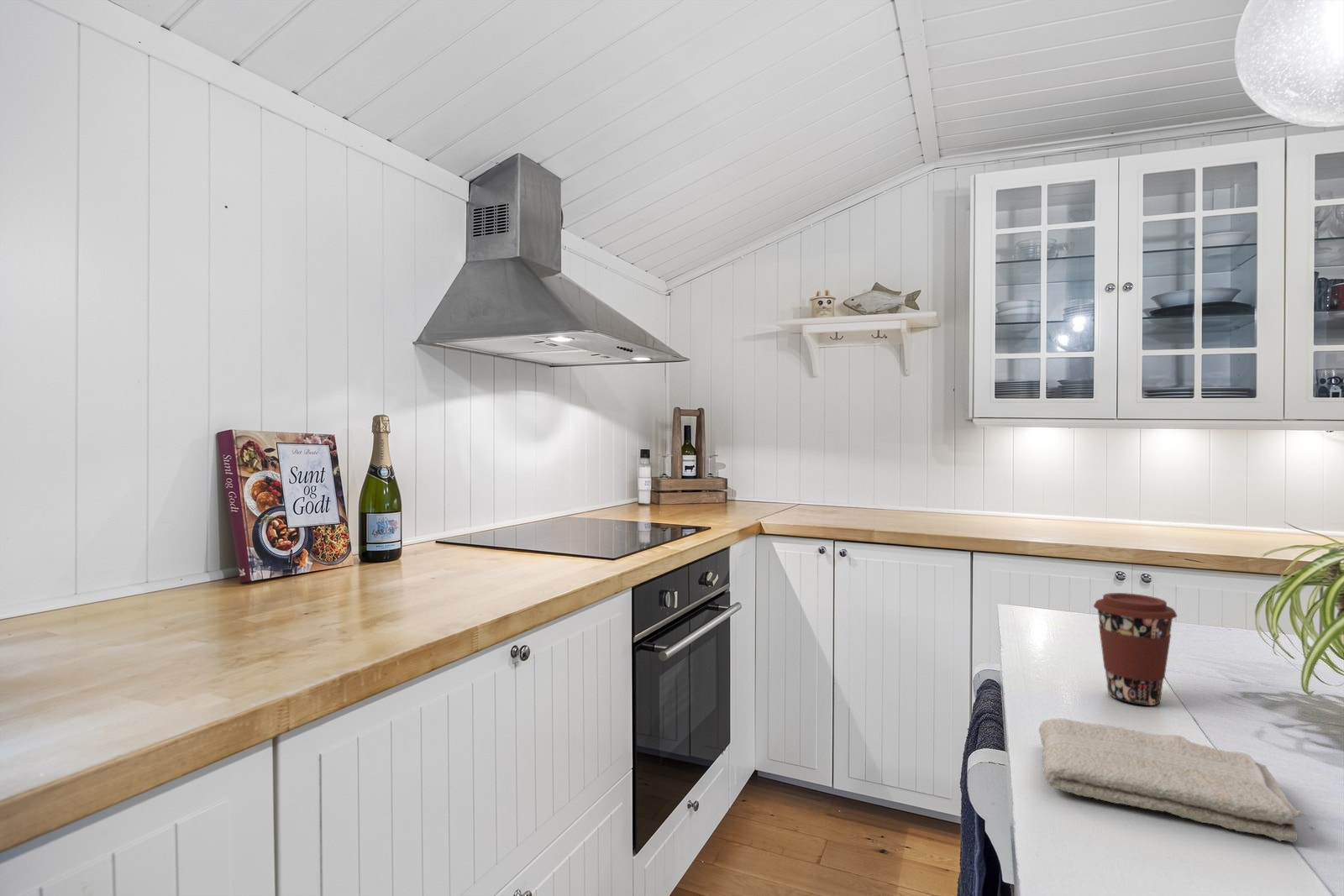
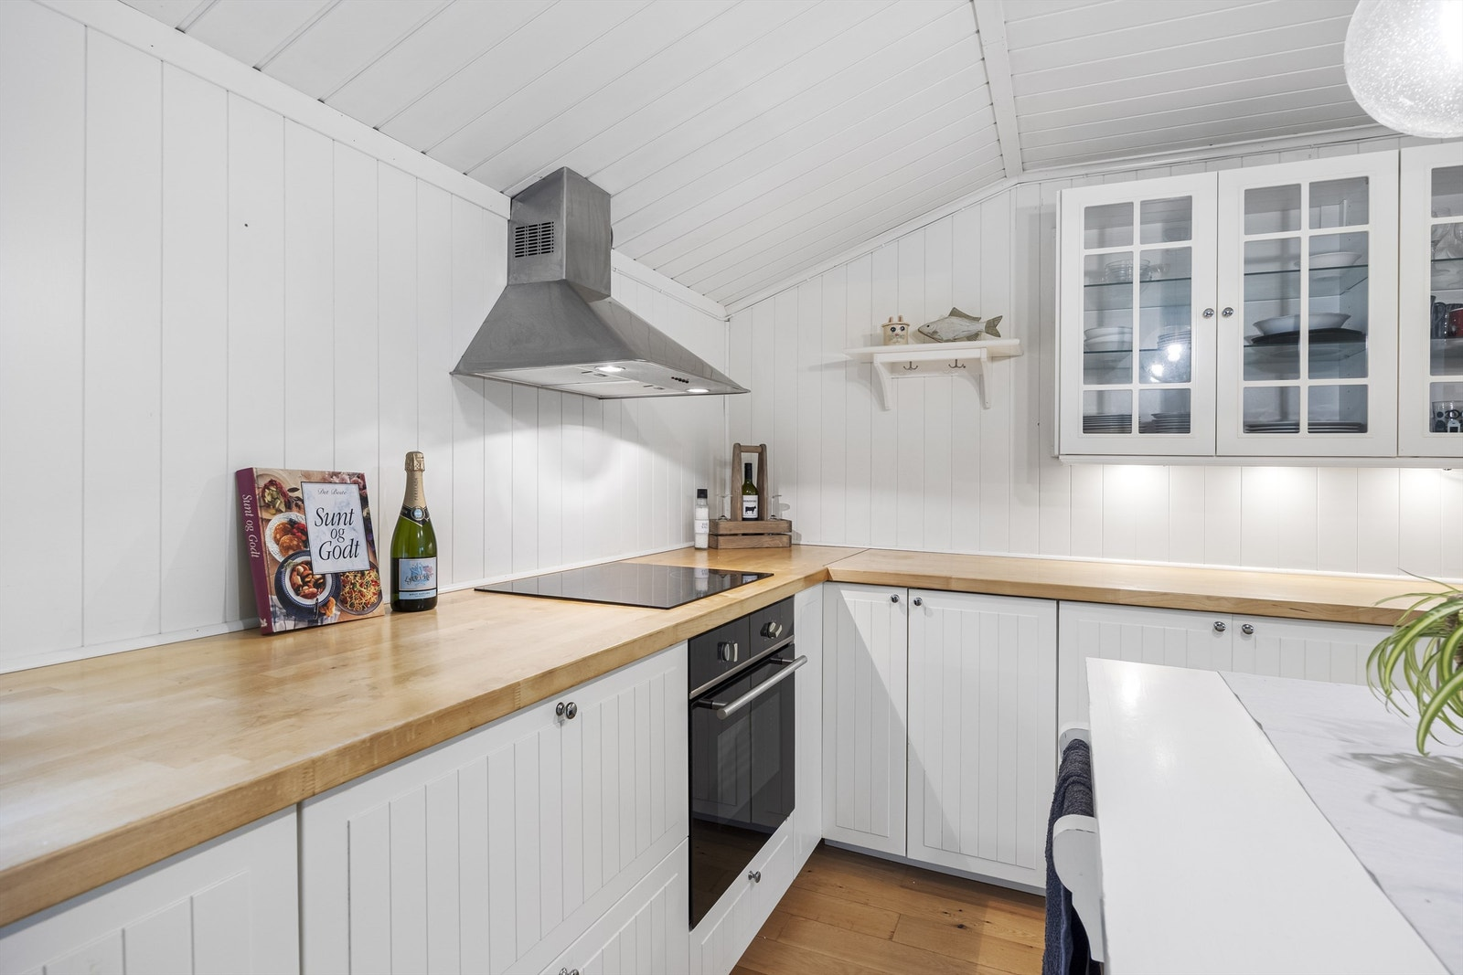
- washcloth (1153, 769)
- coffee cup (1133, 647)
